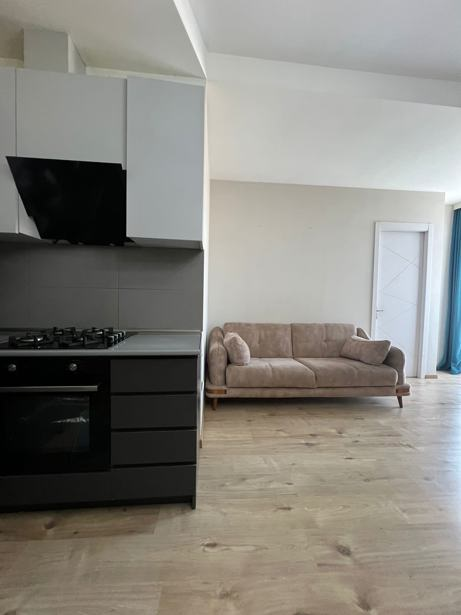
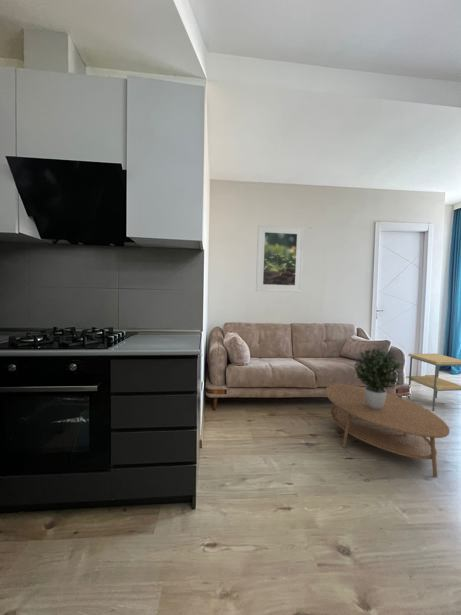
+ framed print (279, 259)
+ side table (435, 380)
+ coffee table (376, 422)
+ potted plant (376, 377)
